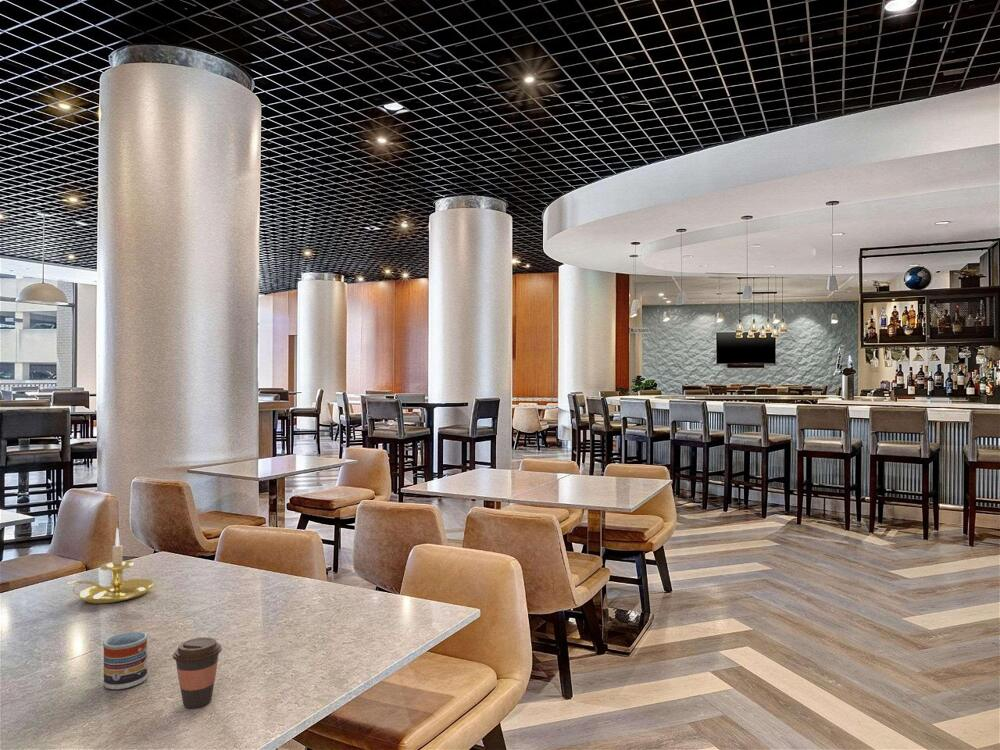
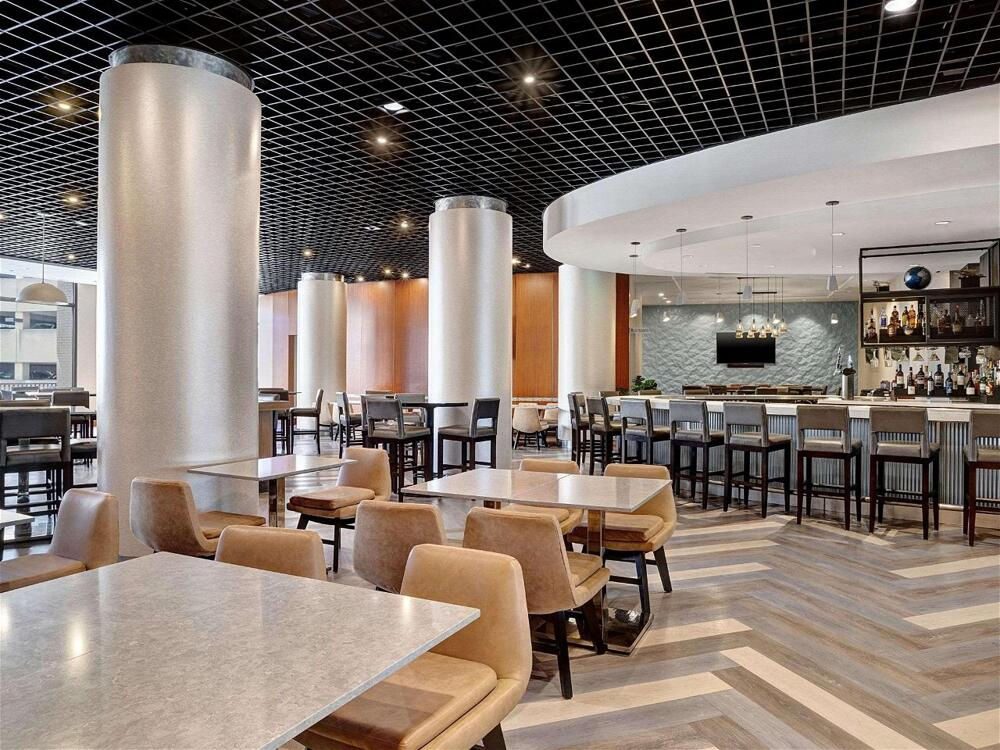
- cup (125, 657)
- coffee cup (197, 672)
- candle holder (111, 562)
